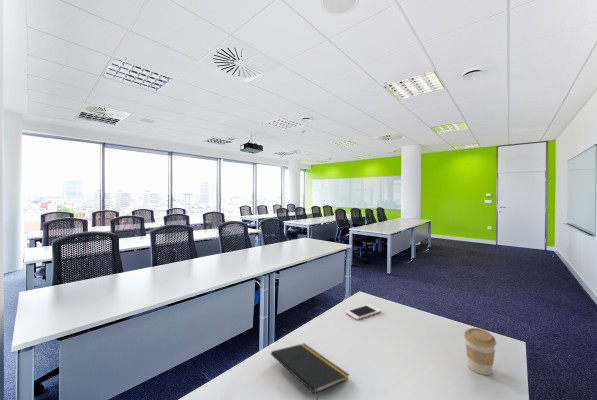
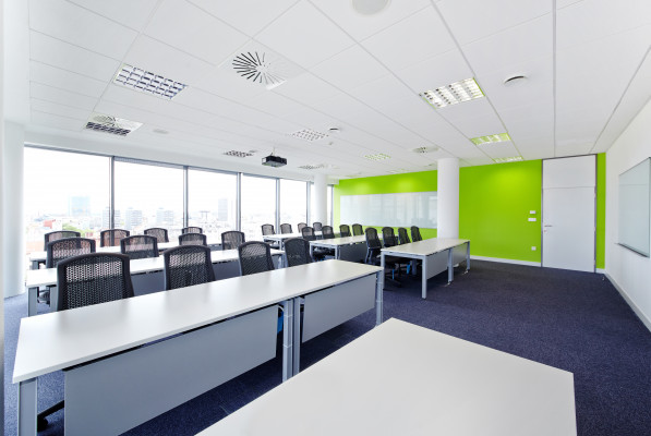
- cell phone (363, 311)
- notepad (308, 364)
- coffee cup (479, 350)
